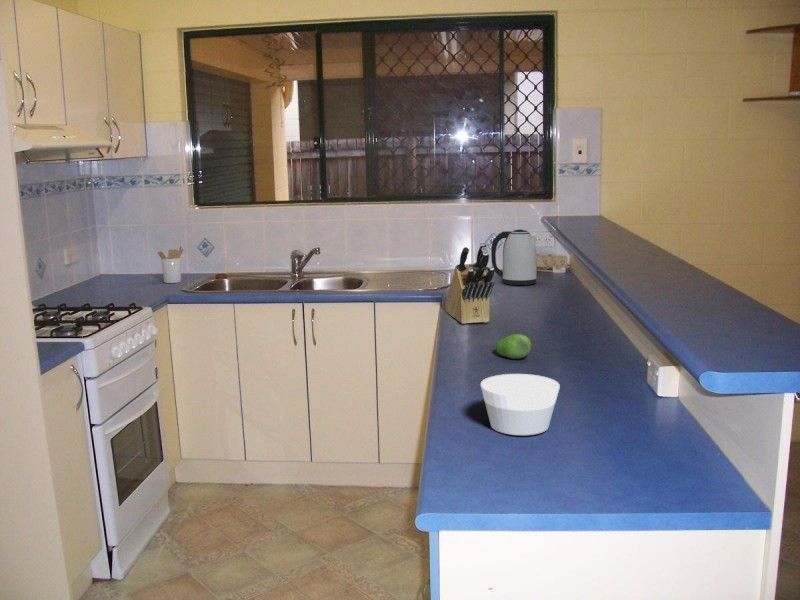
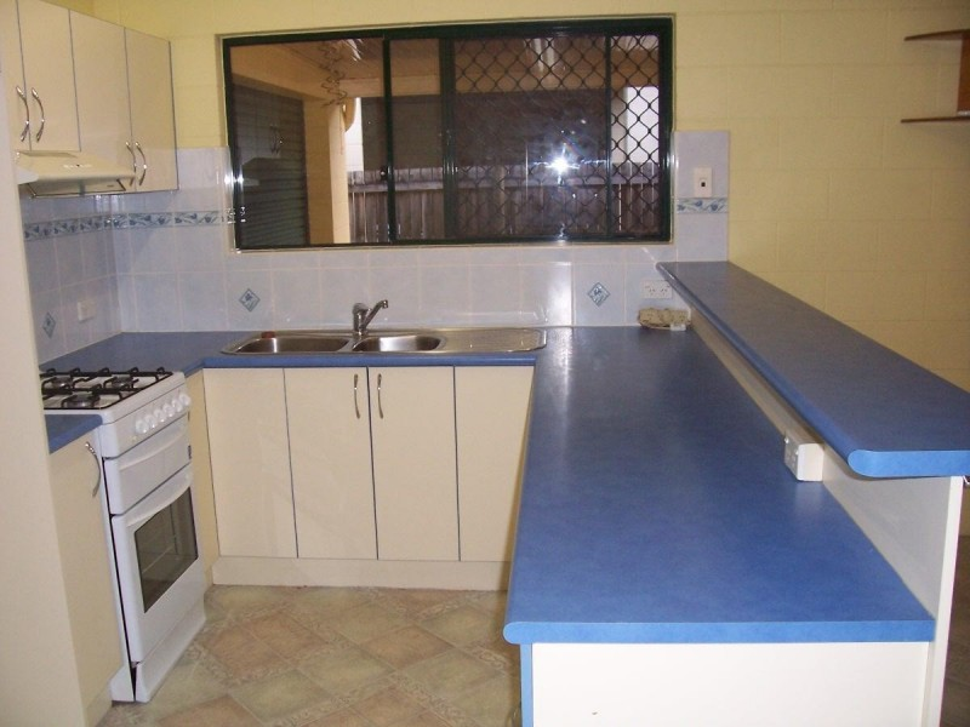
- utensil holder (173, 264)
- knife block (469, 280)
- kettle (513, 255)
- bowl (519, 404)
- fruit (513, 346)
